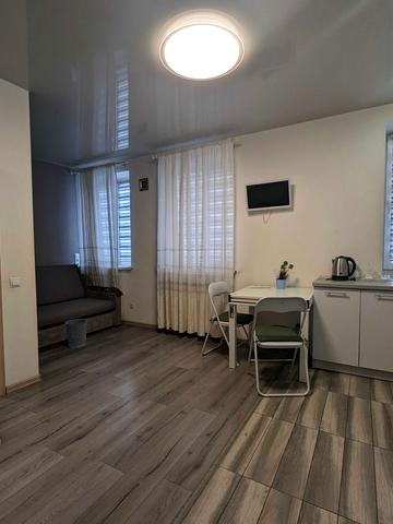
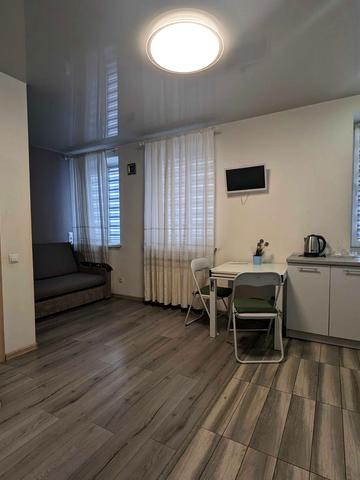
- wastebasket (76, 333)
